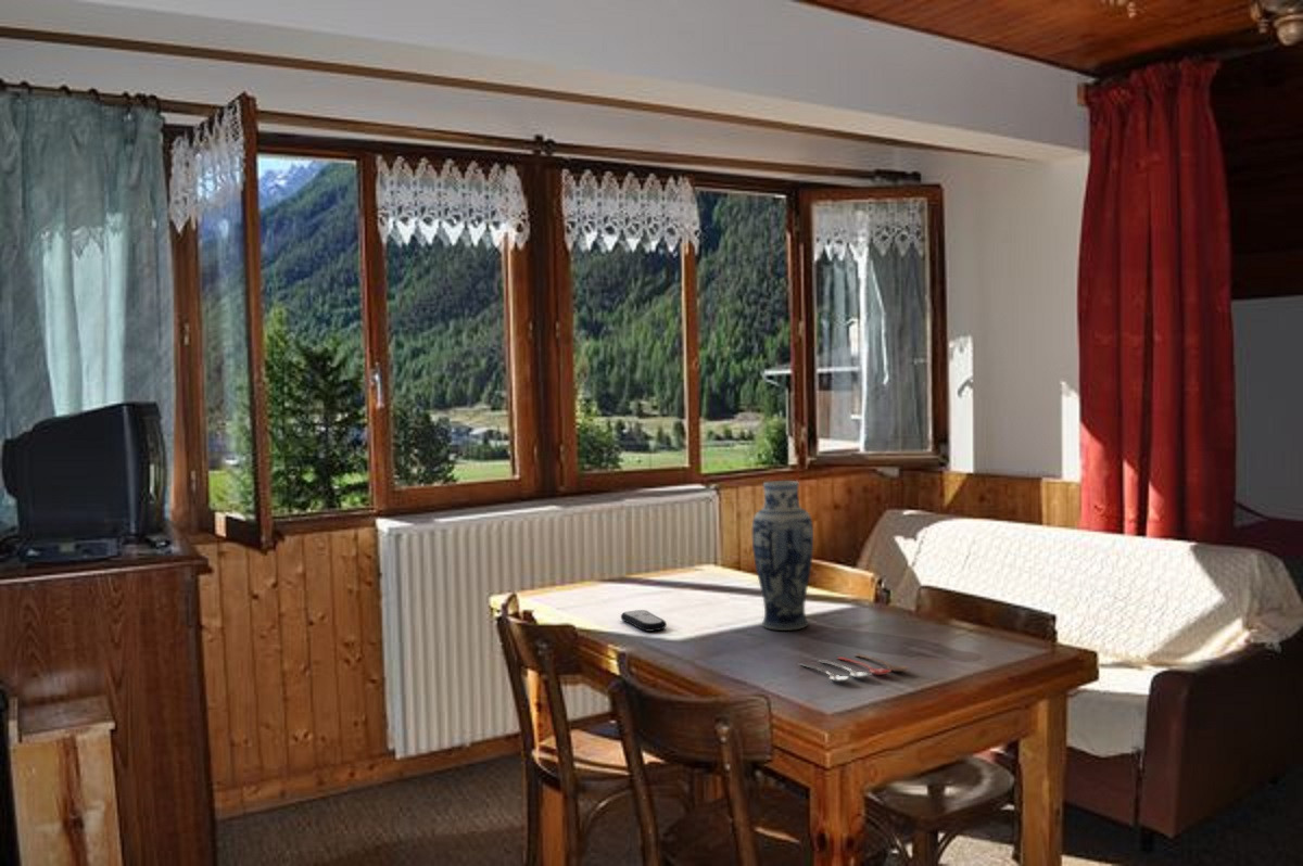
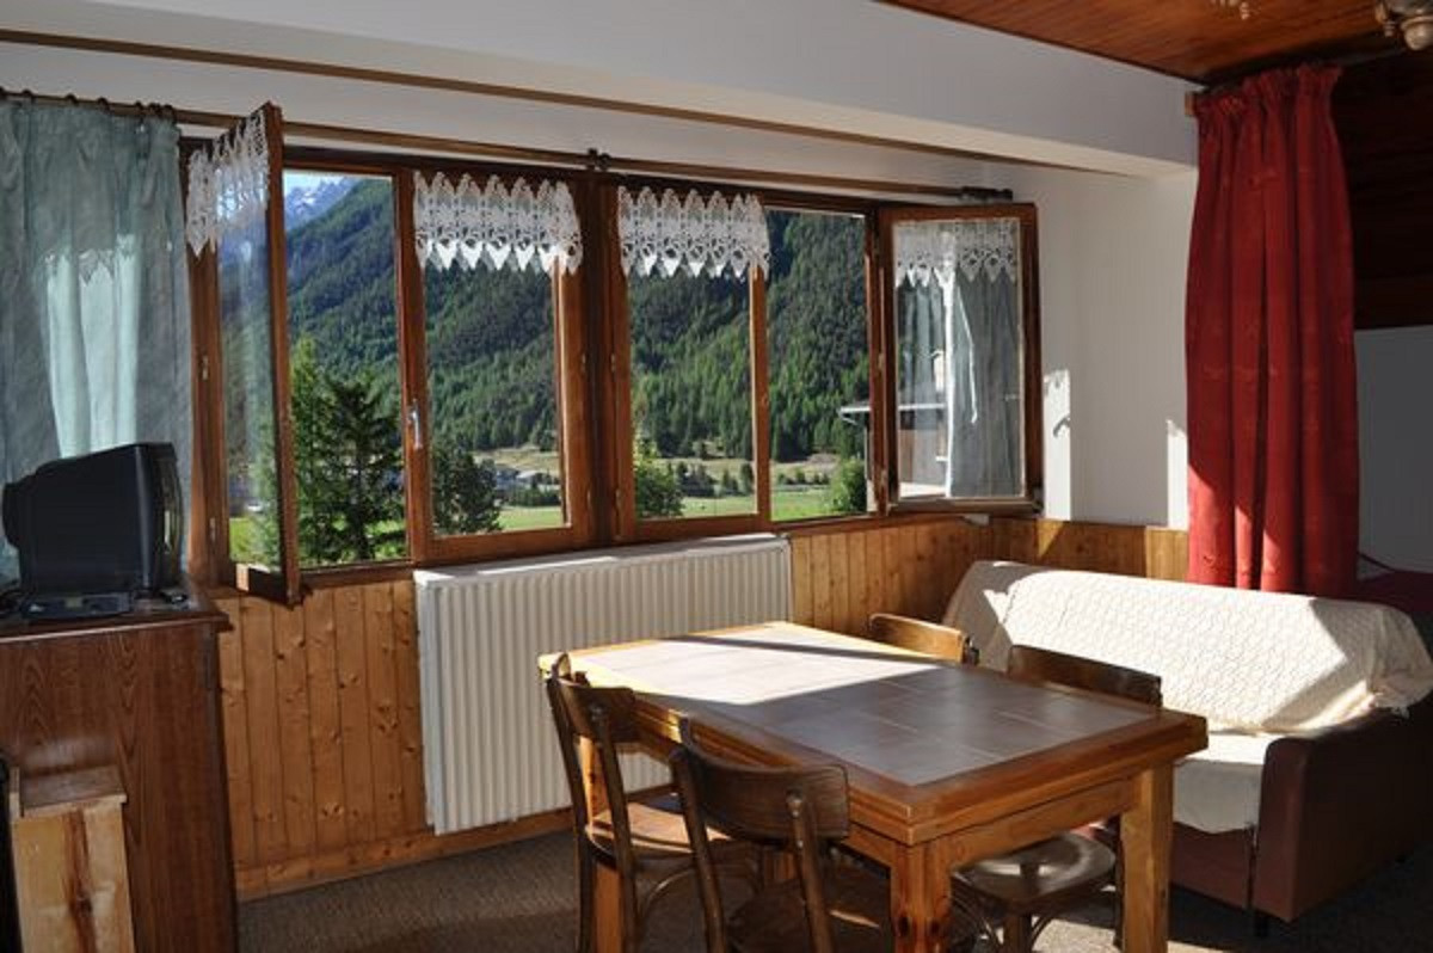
- cooking utensil (855, 662)
- remote control (644, 620)
- vase (783, 553)
